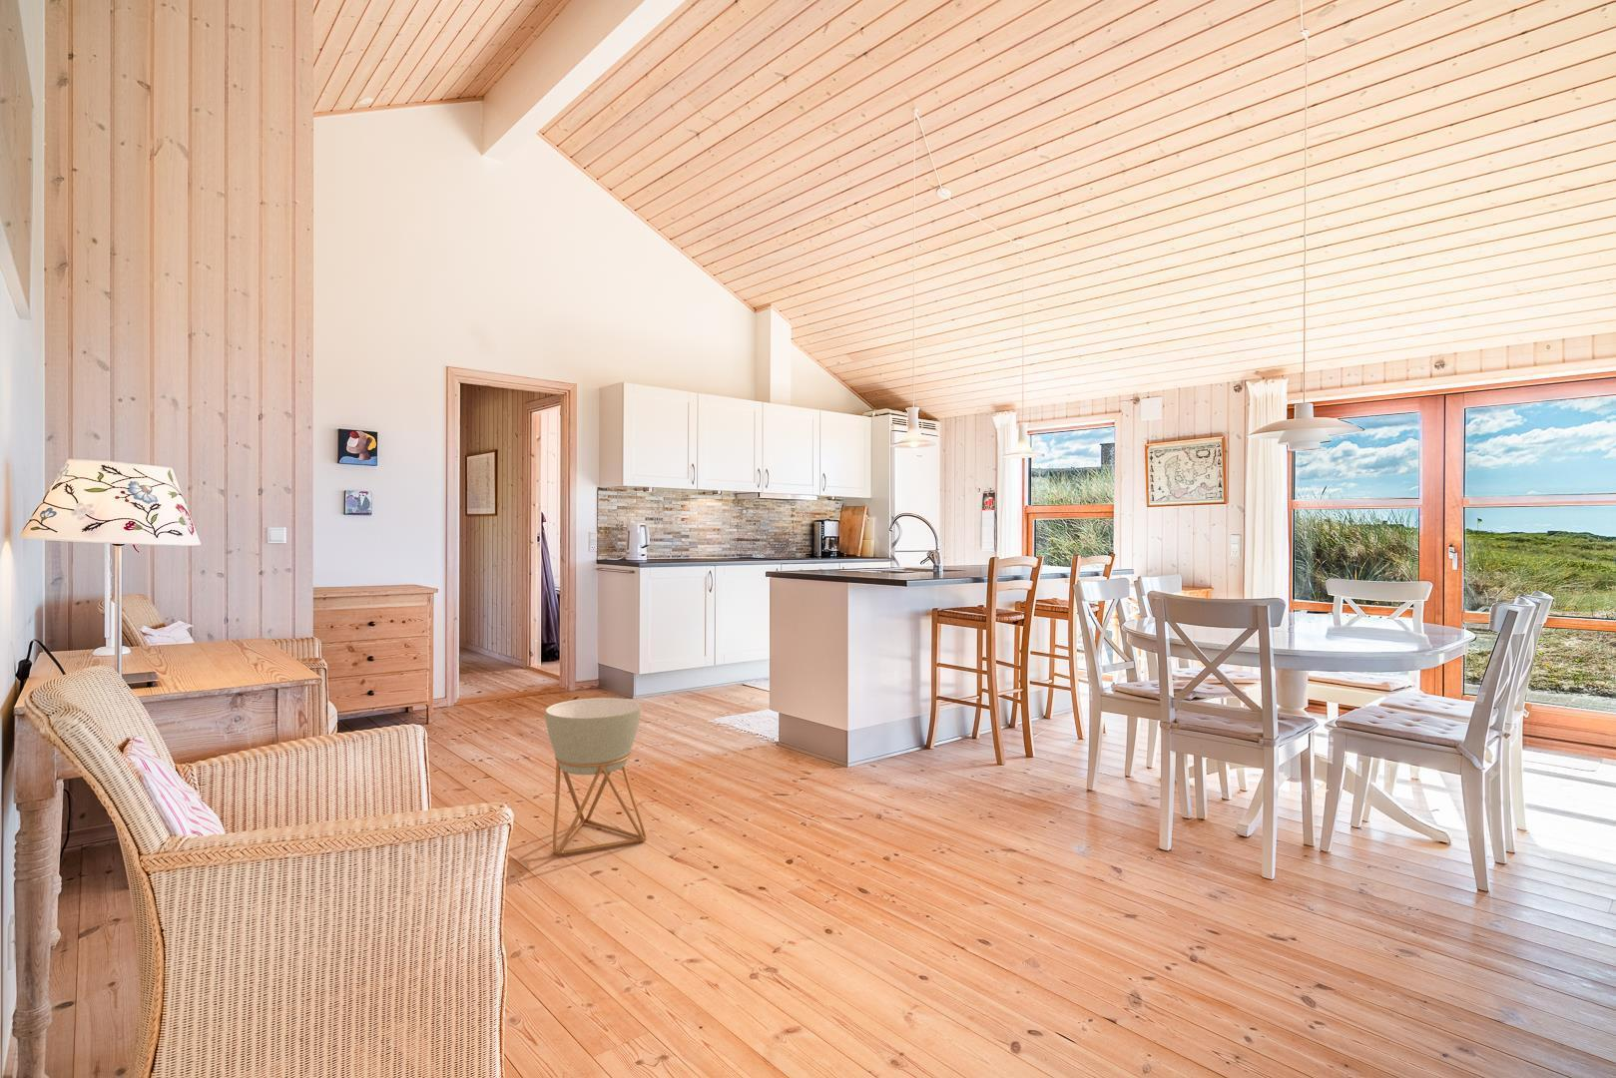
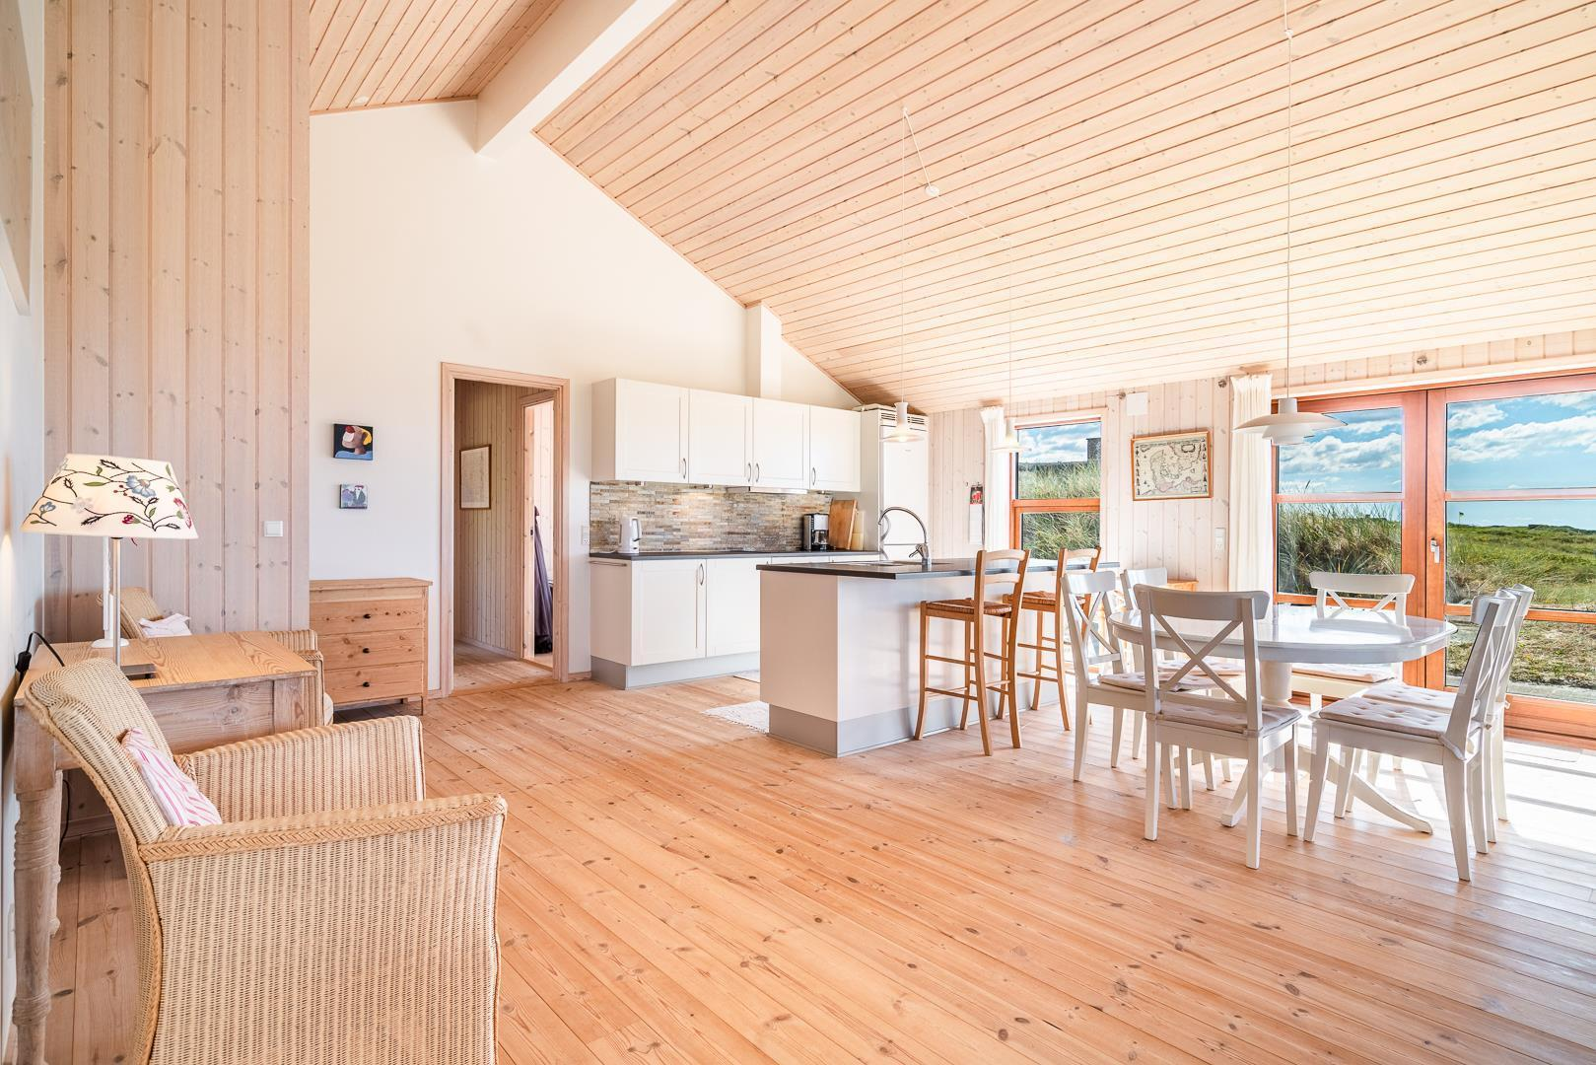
- planter (593, 774)
